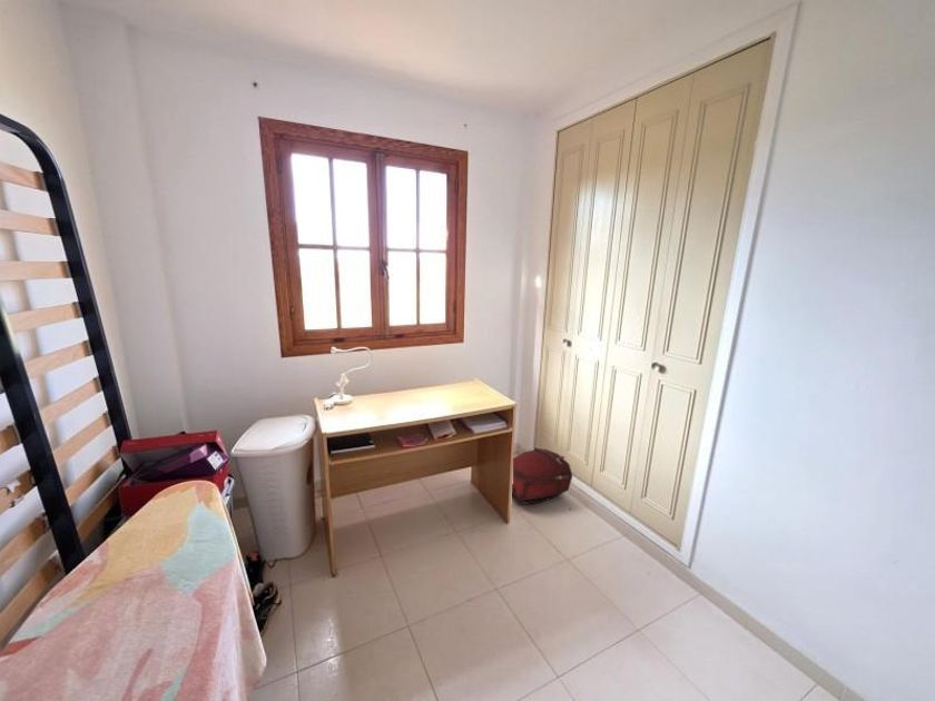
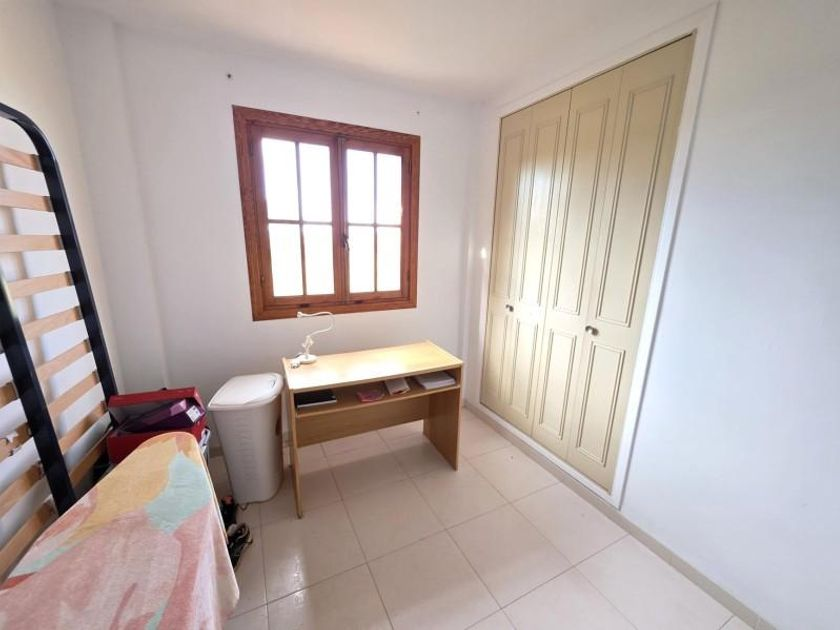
- backpack (532, 475)
